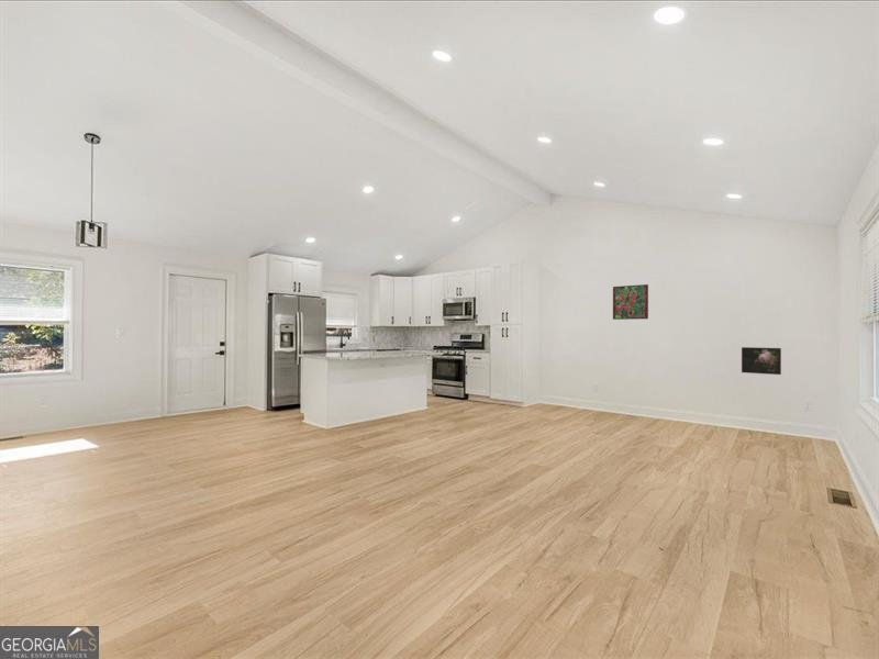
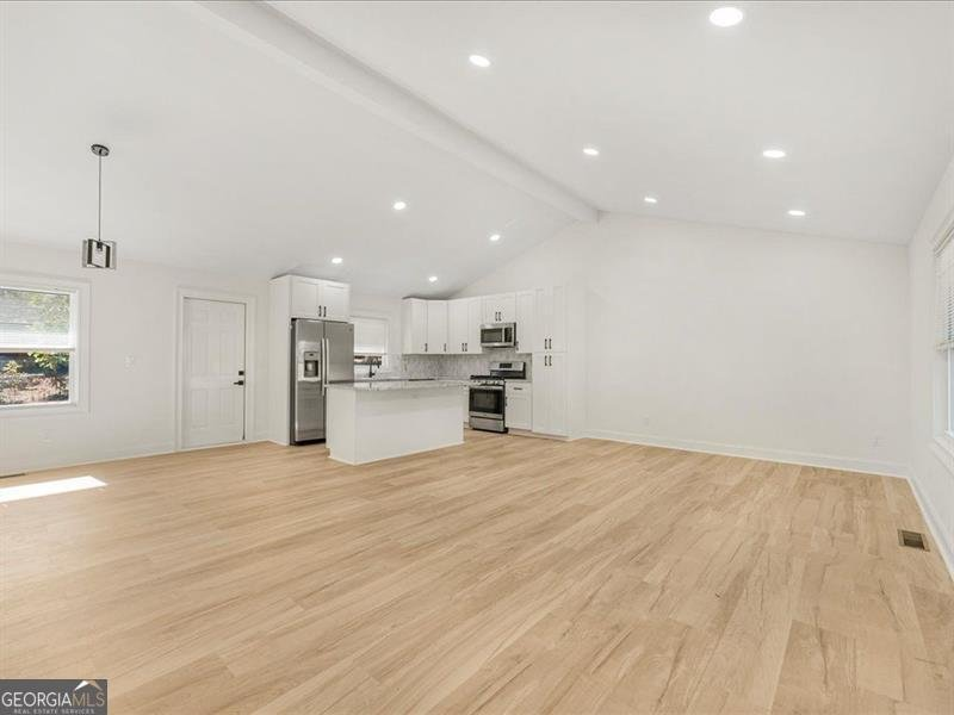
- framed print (760, 360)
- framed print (630, 302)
